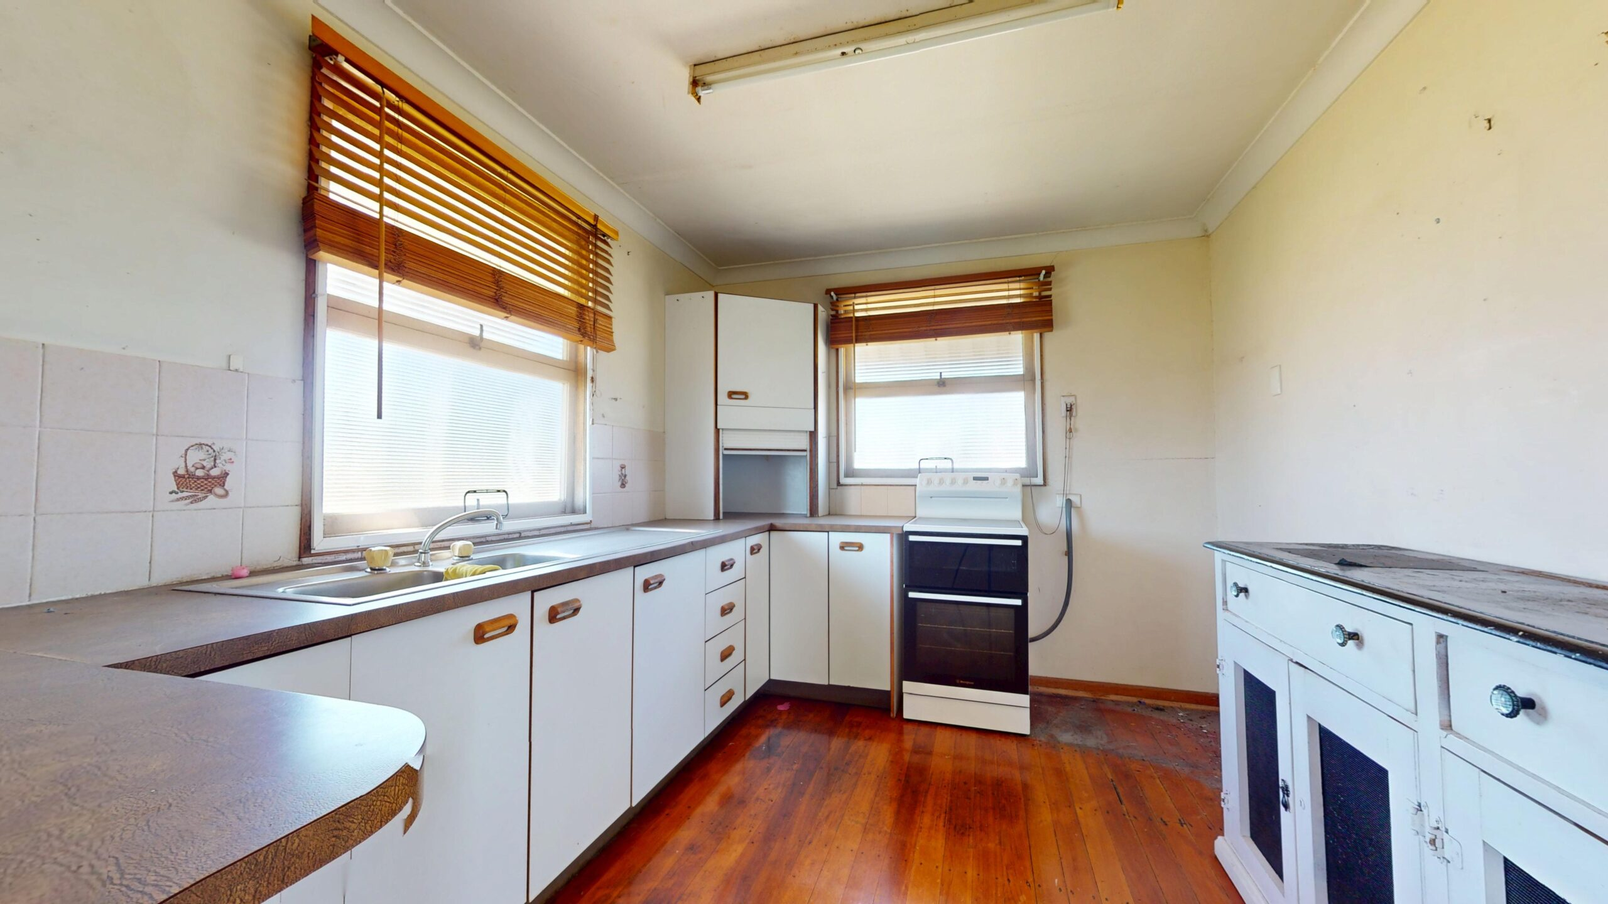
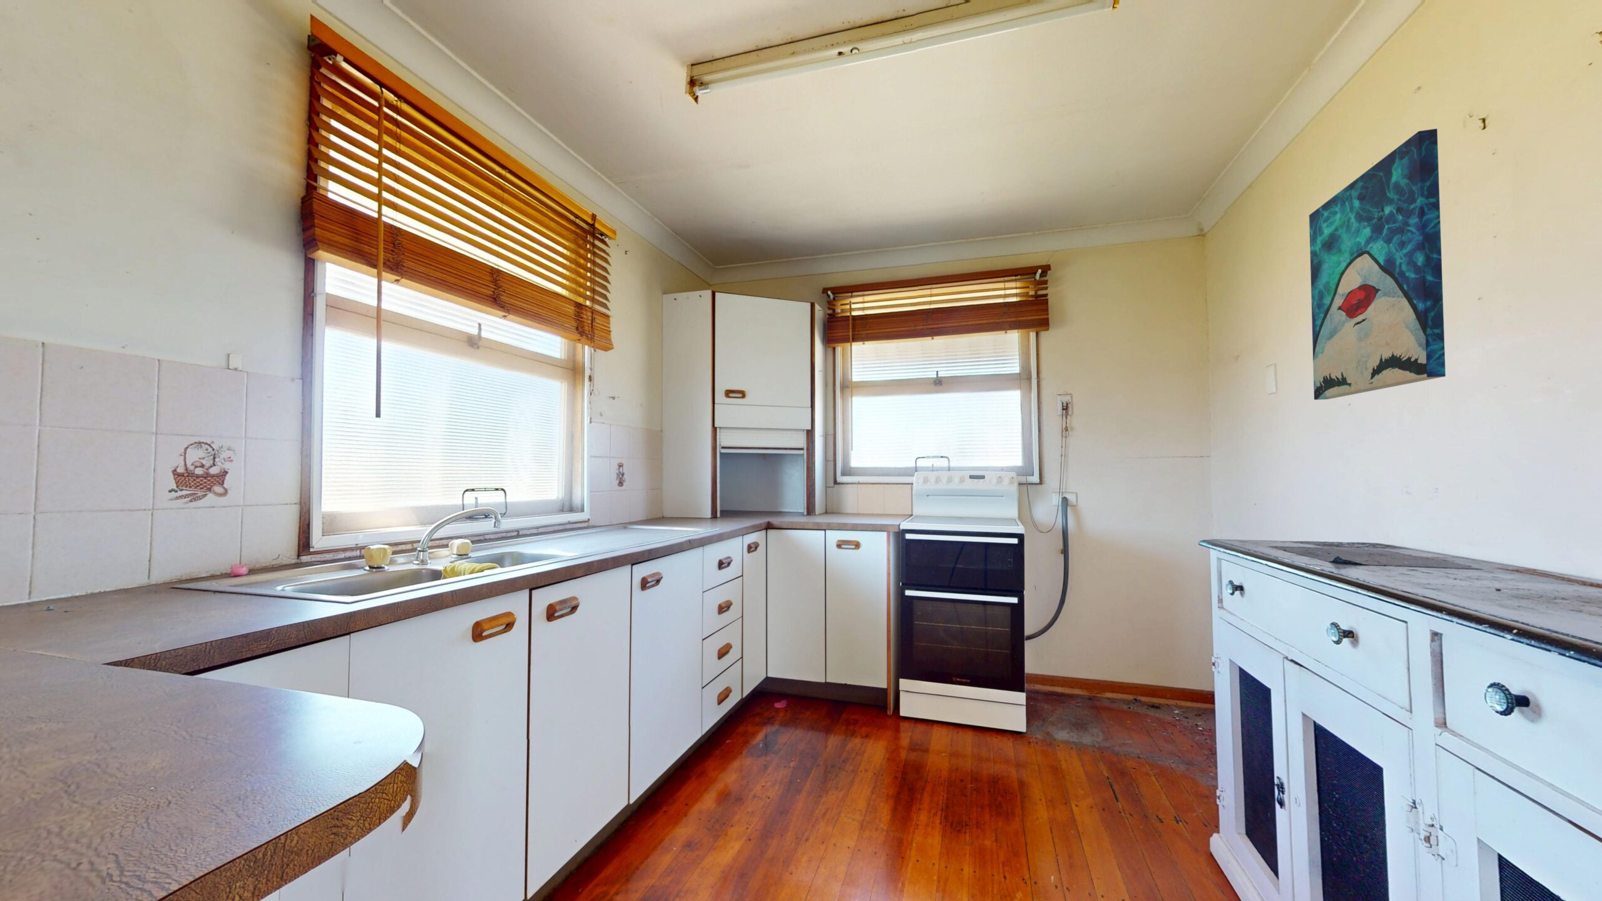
+ wall art (1367, 283)
